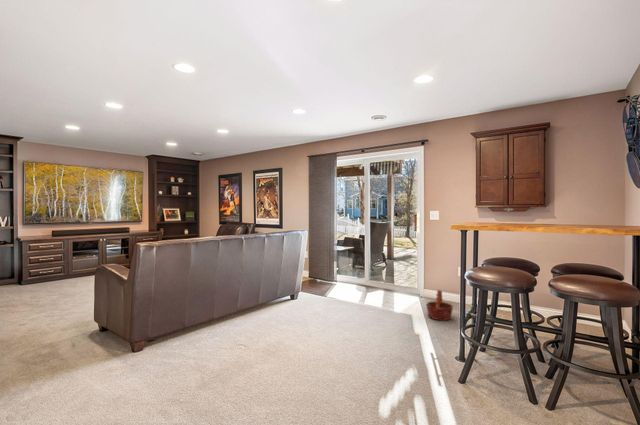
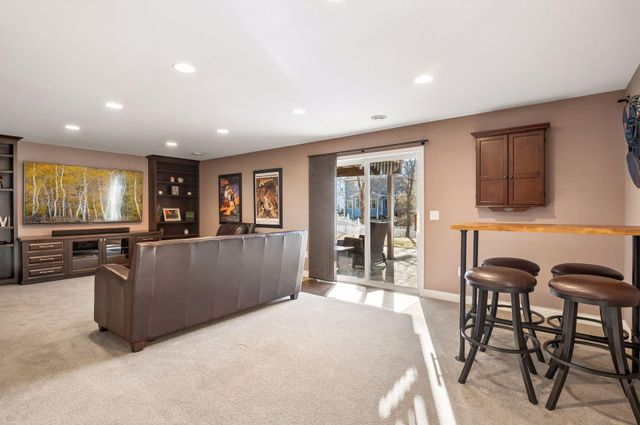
- basket (439, 303)
